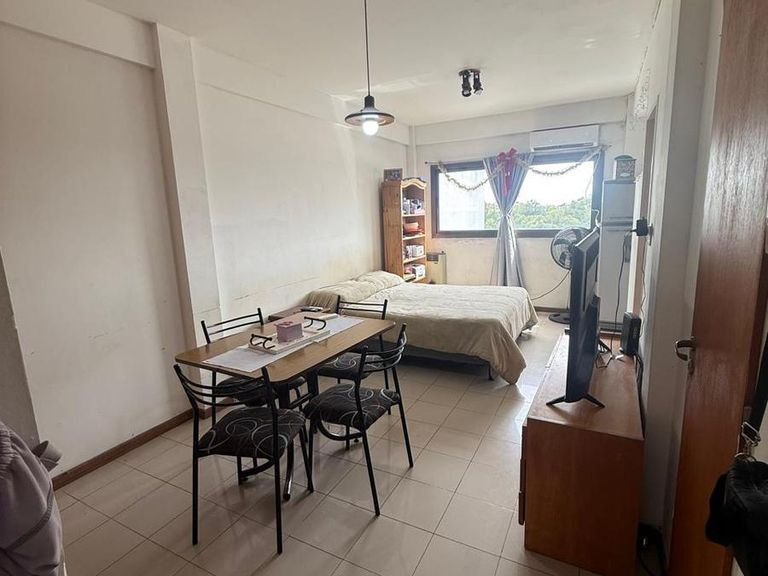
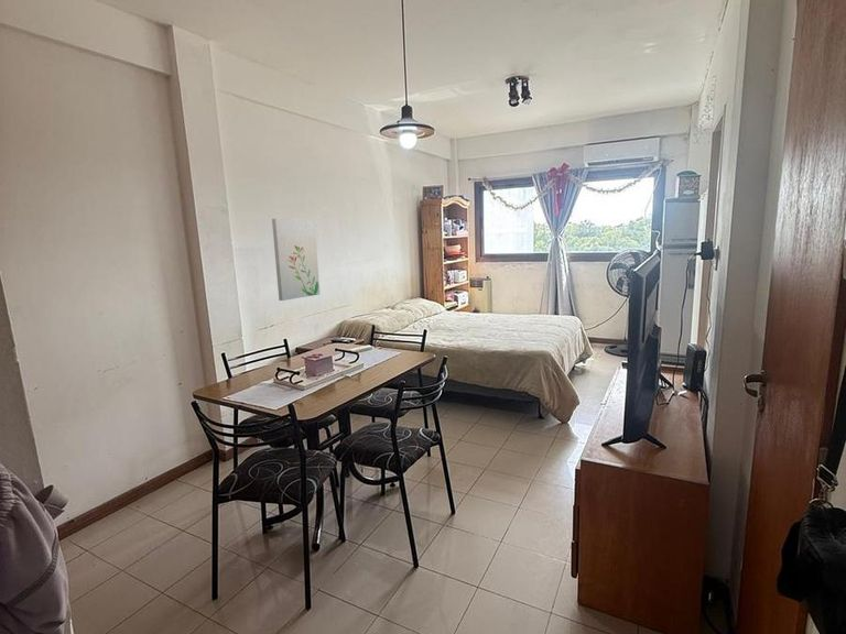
+ wall art (296, 259)
